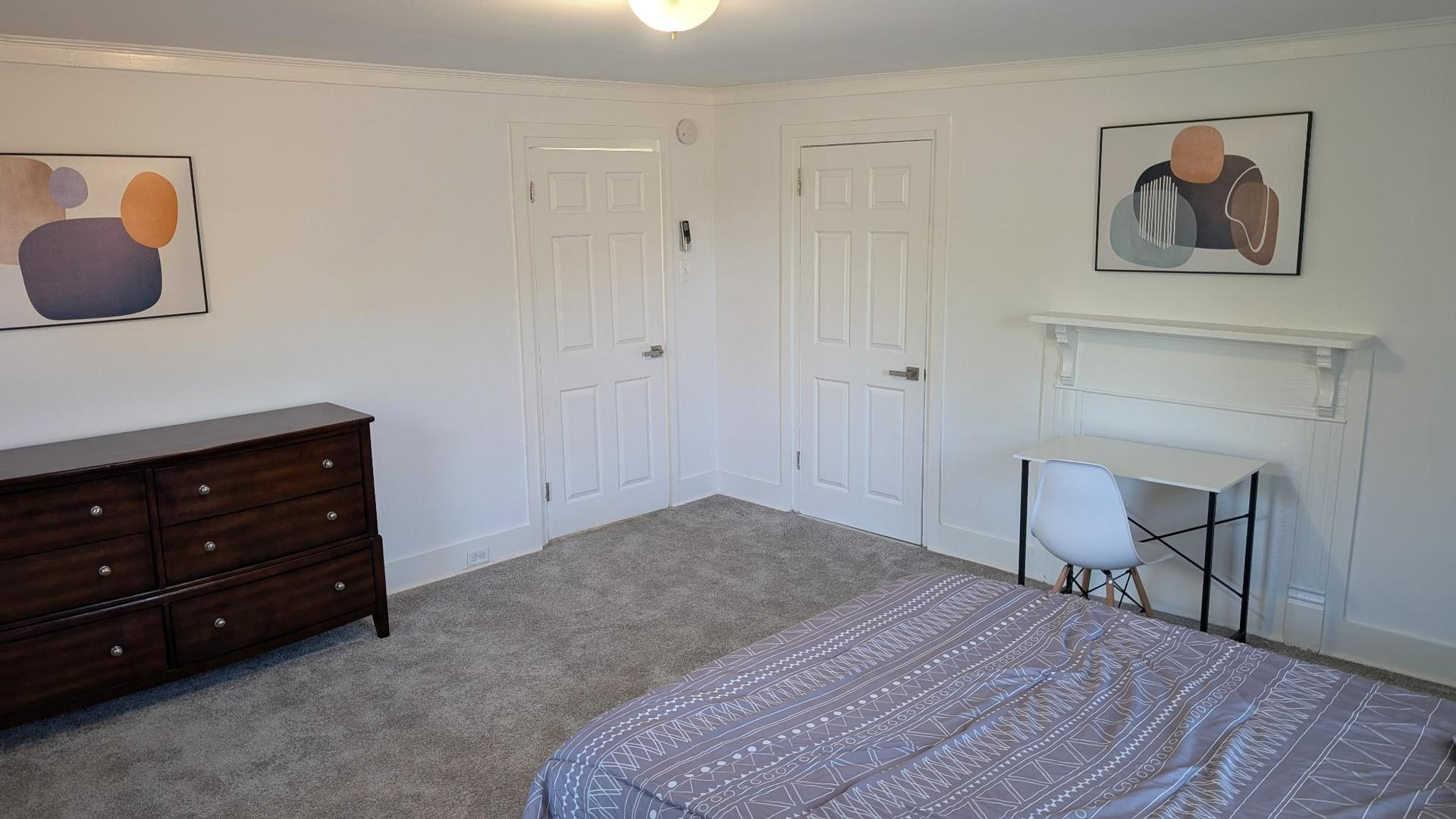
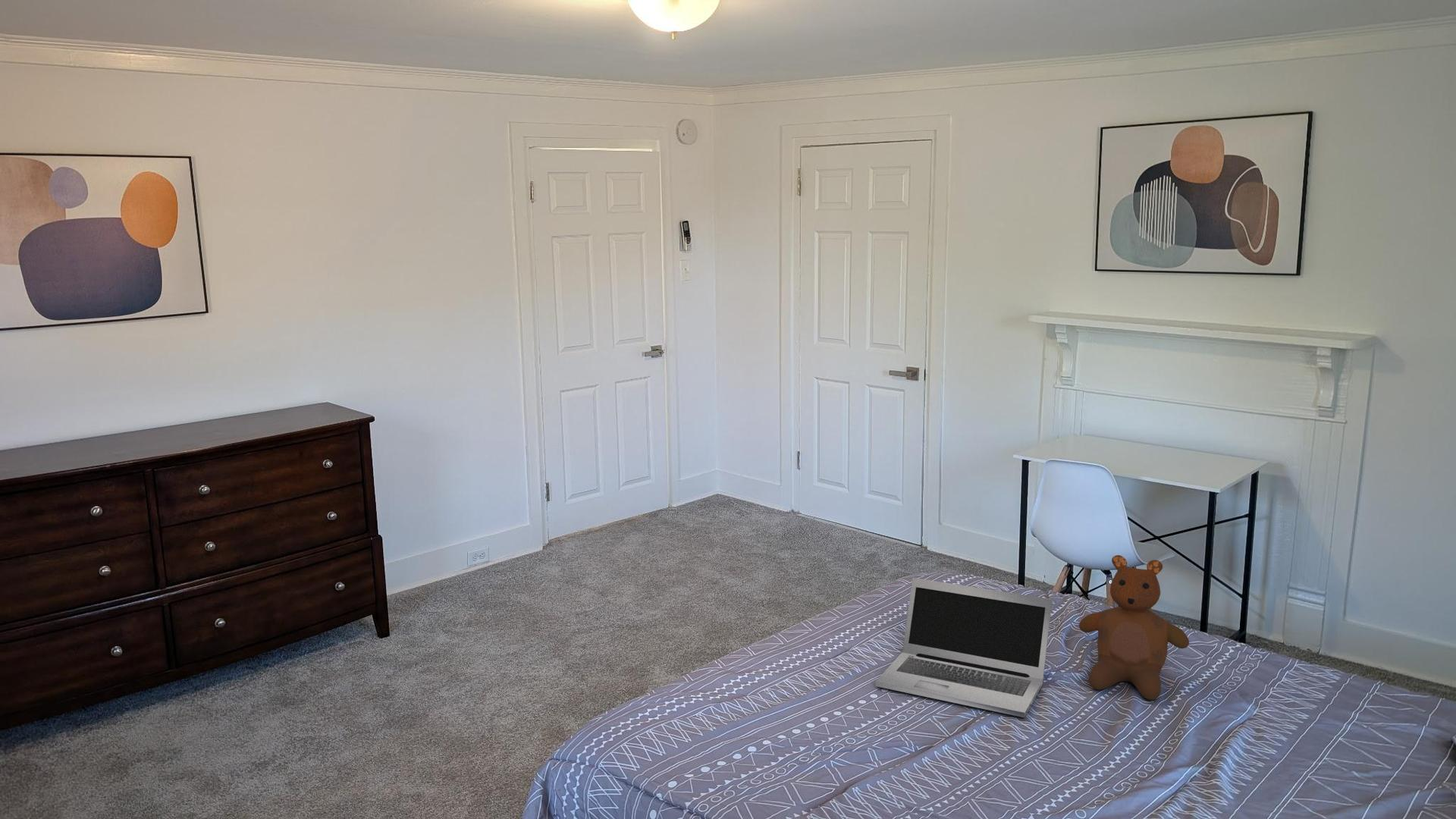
+ laptop (964, 642)
+ teddy bear (1131, 623)
